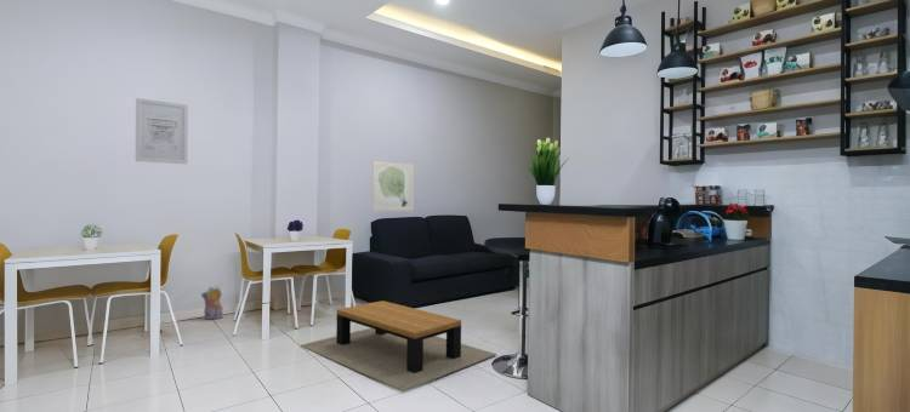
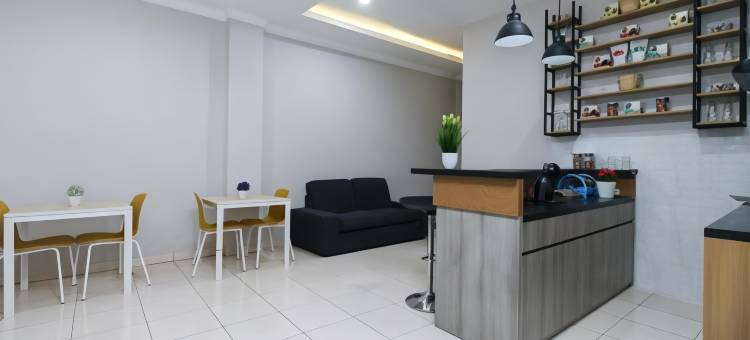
- wall art (393, 187)
- coffee table (396, 332)
- plush toy (212, 302)
- wall art (161, 132)
